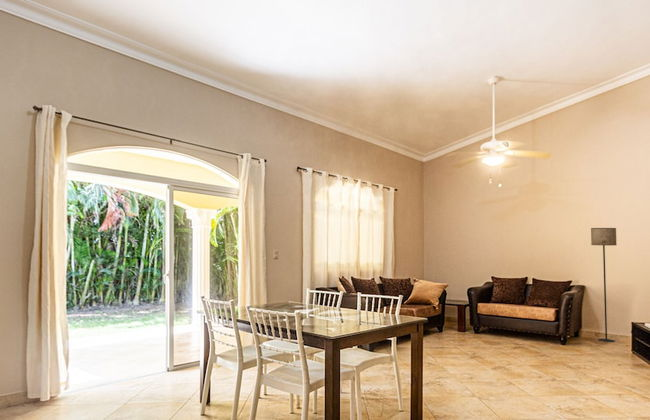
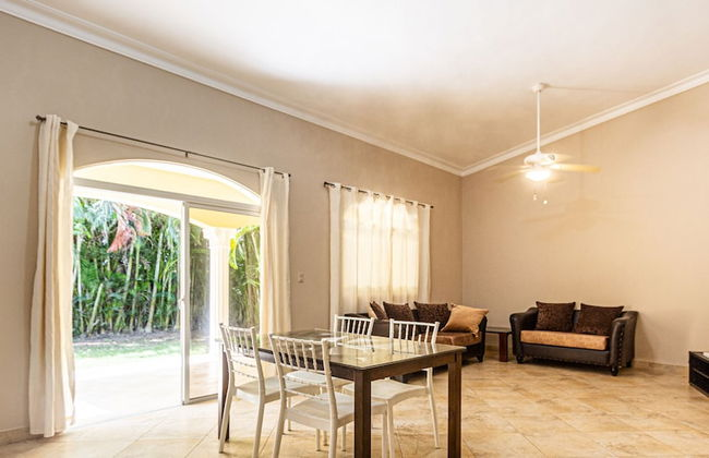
- floor lamp (604, 284)
